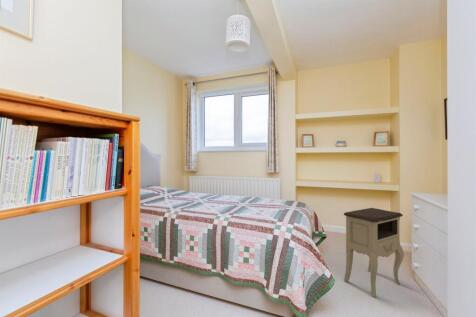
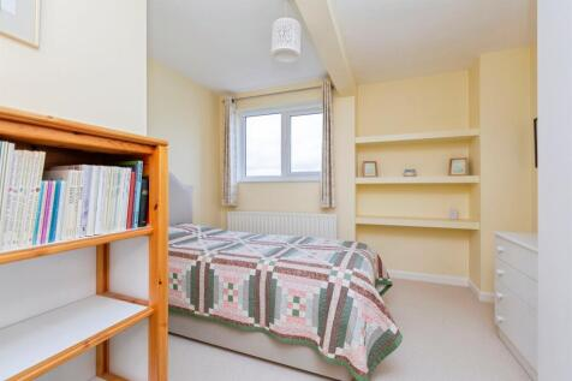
- nightstand (373, 247)
